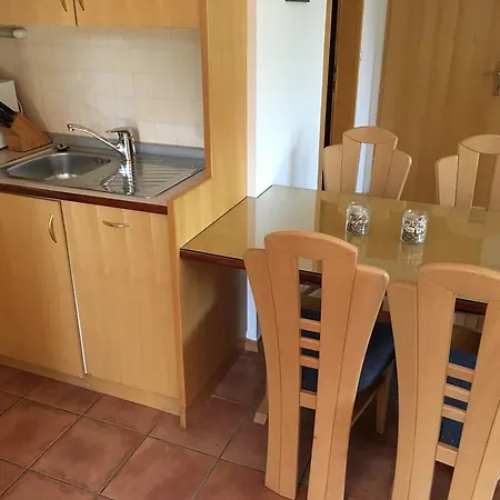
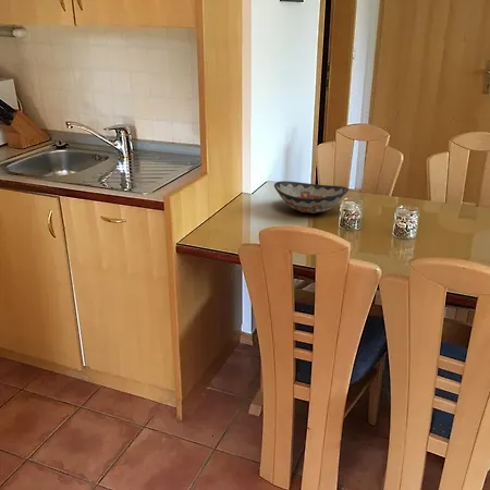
+ decorative bowl (310, 198)
